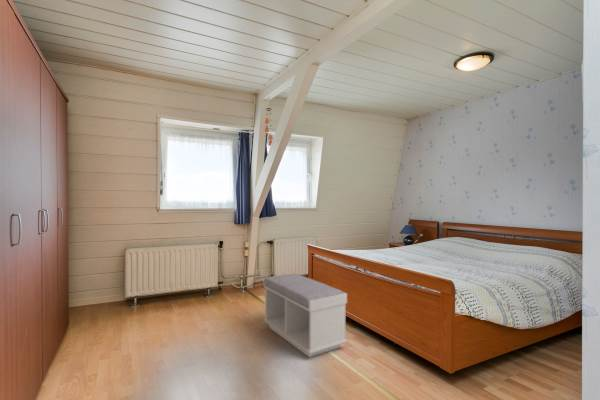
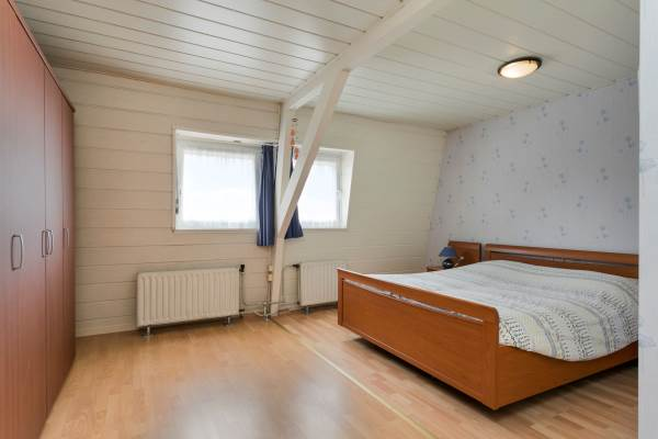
- bench (301, 309)
